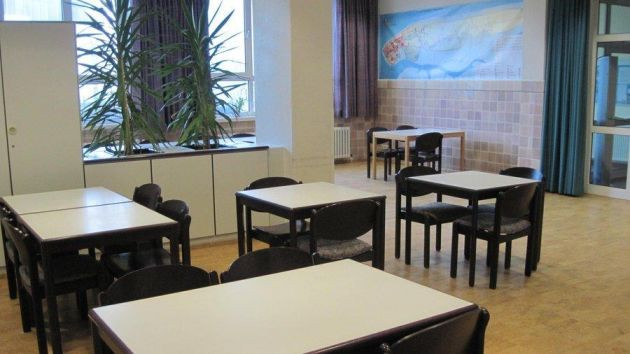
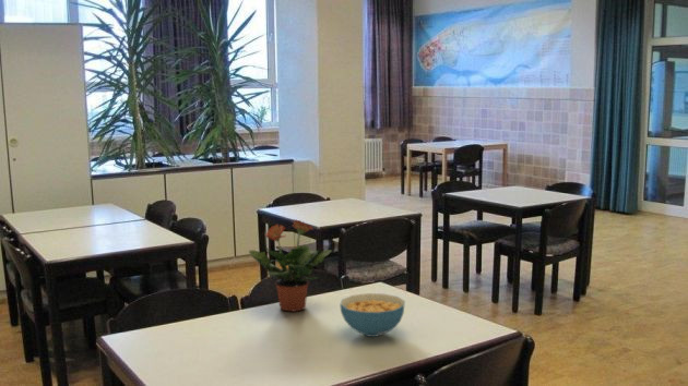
+ cereal bowl (372, 317)
+ potted plant (289, 264)
